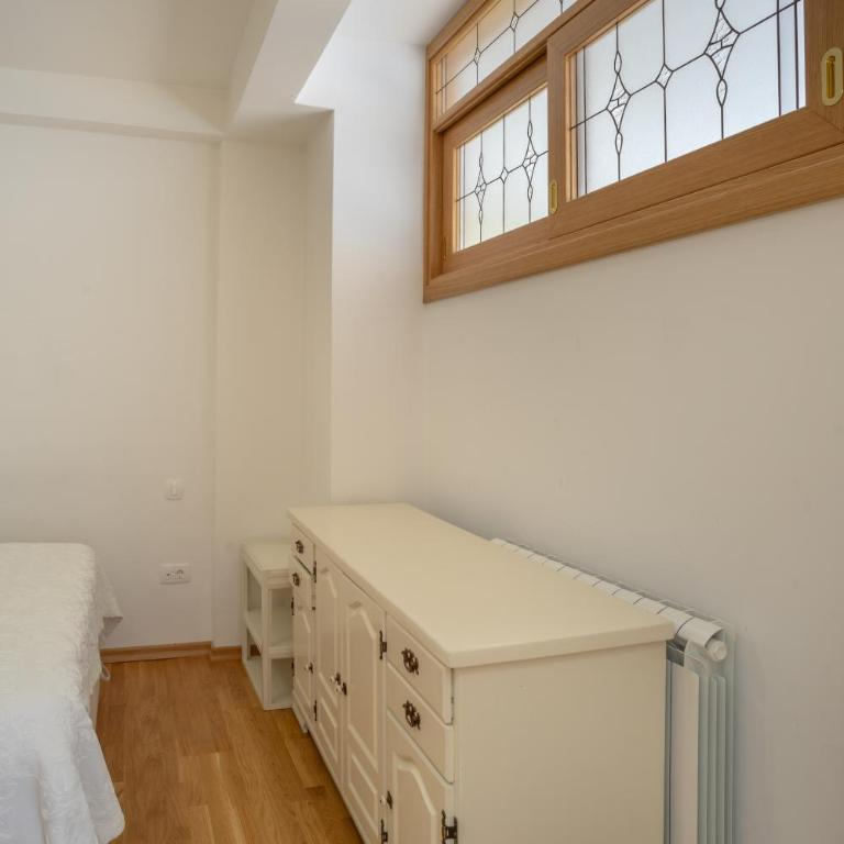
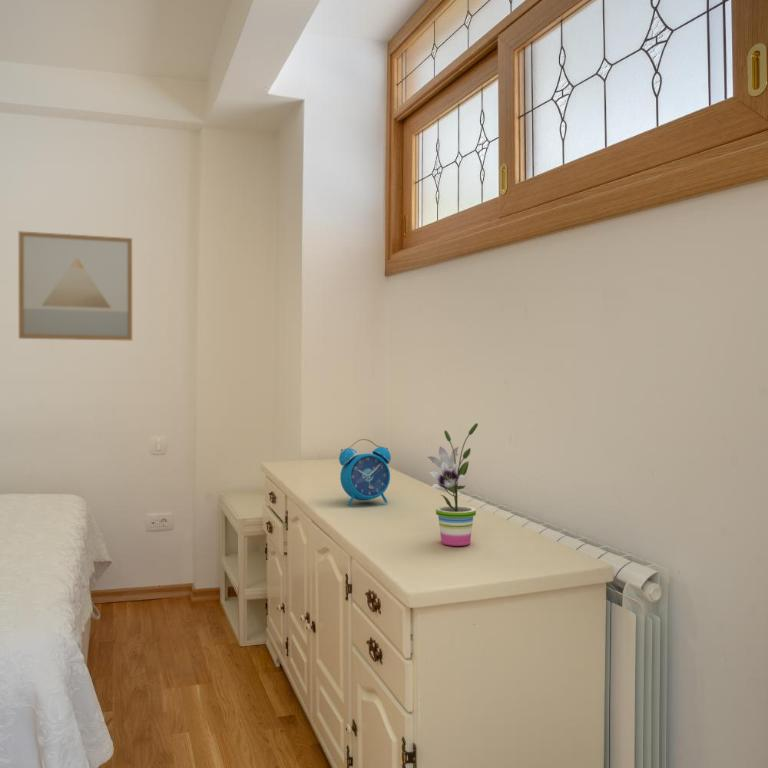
+ alarm clock (366, 471)
+ potted plant (447, 482)
+ wall art (77, 287)
